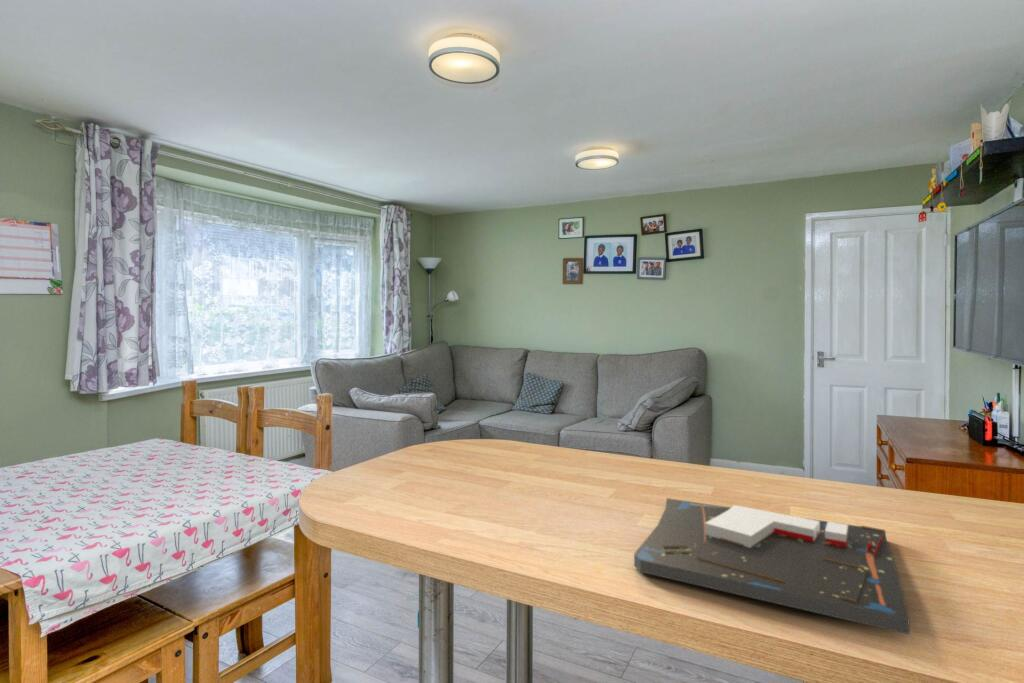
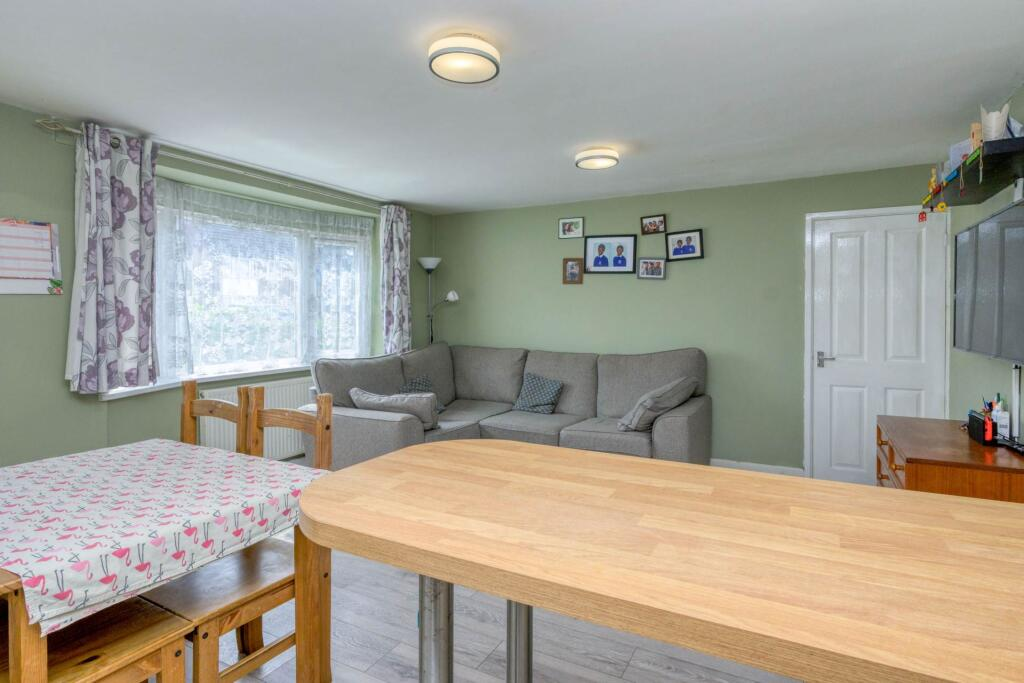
- board game (767, 541)
